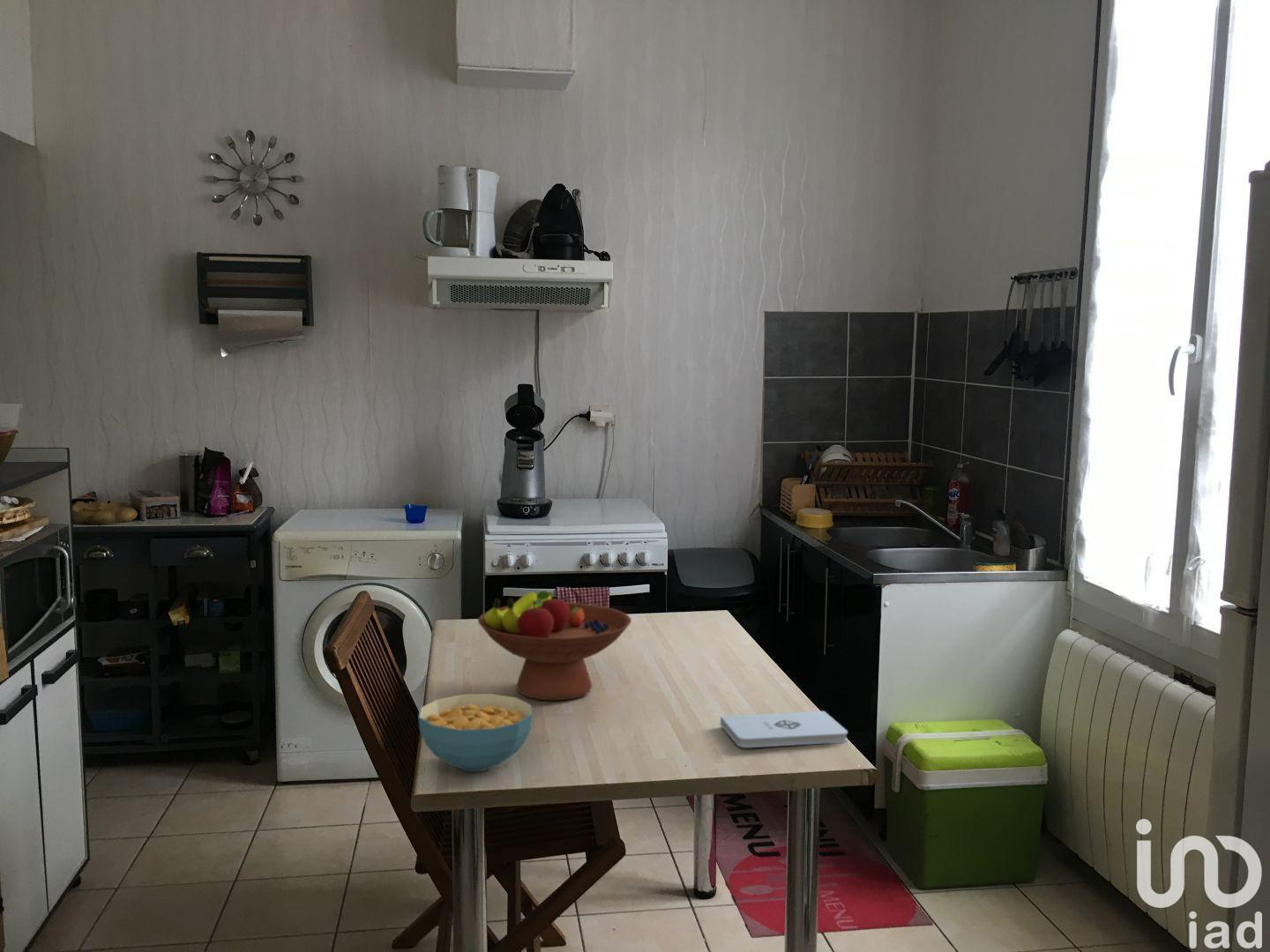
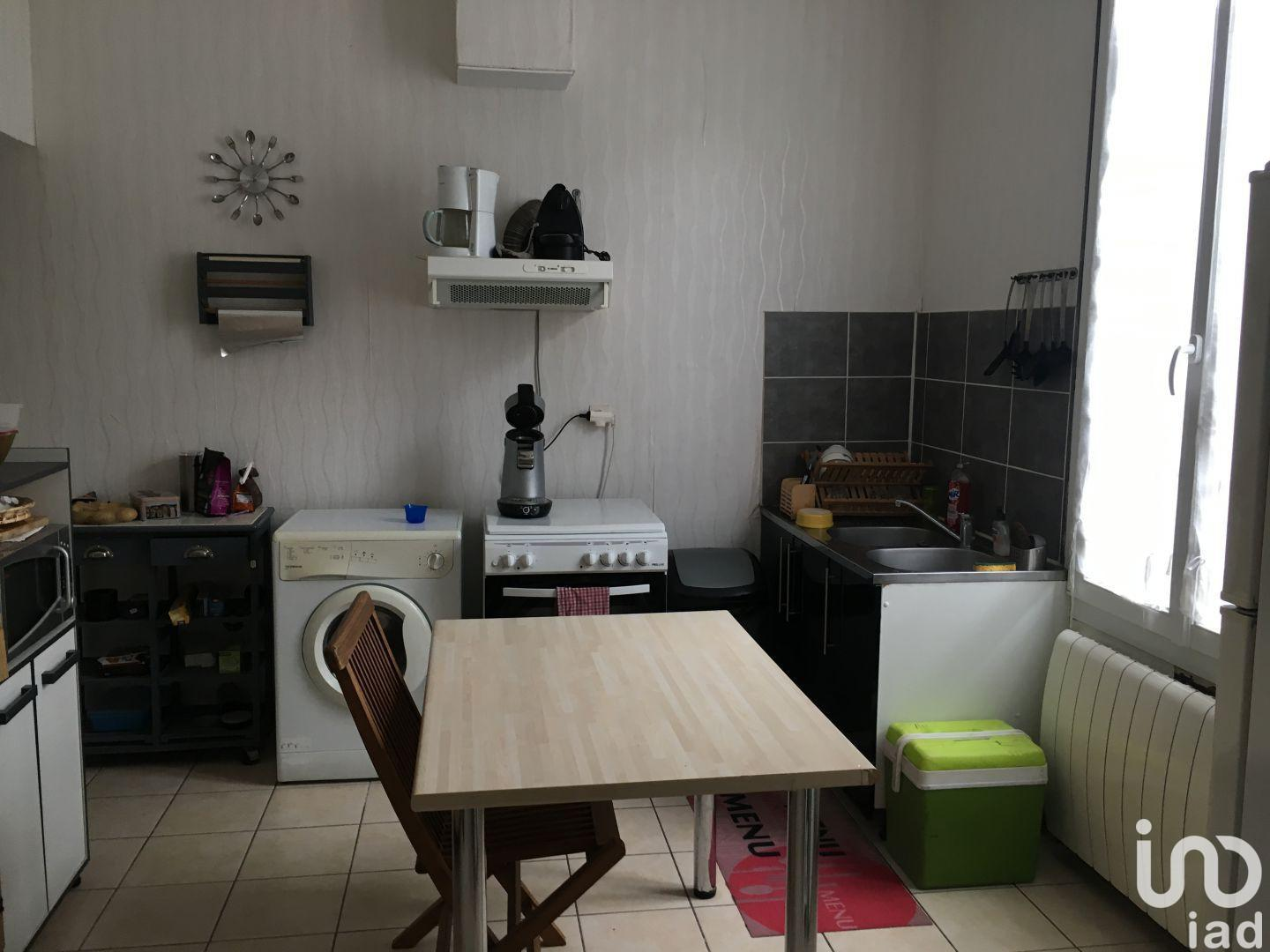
- cereal bowl (475, 738)
- fruit bowl (555, 641)
- notepad (783, 728)
